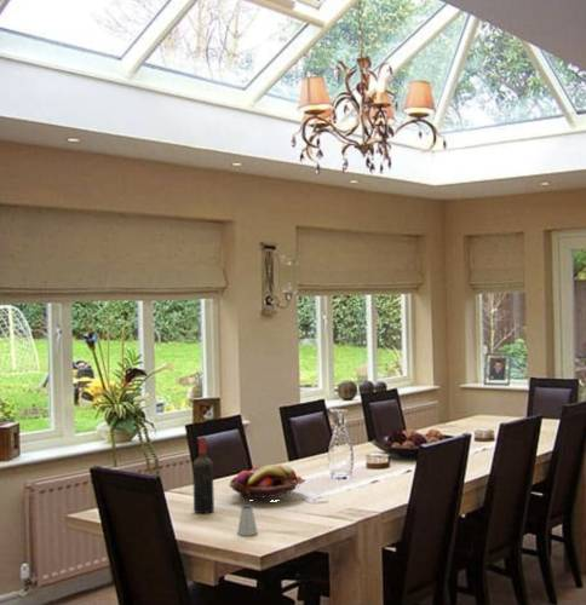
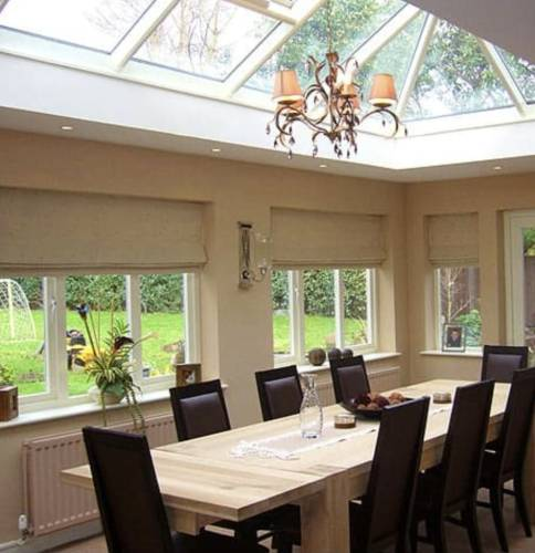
- wine bottle (202, 473)
- saltshaker (247, 519)
- fruit basket (266, 480)
